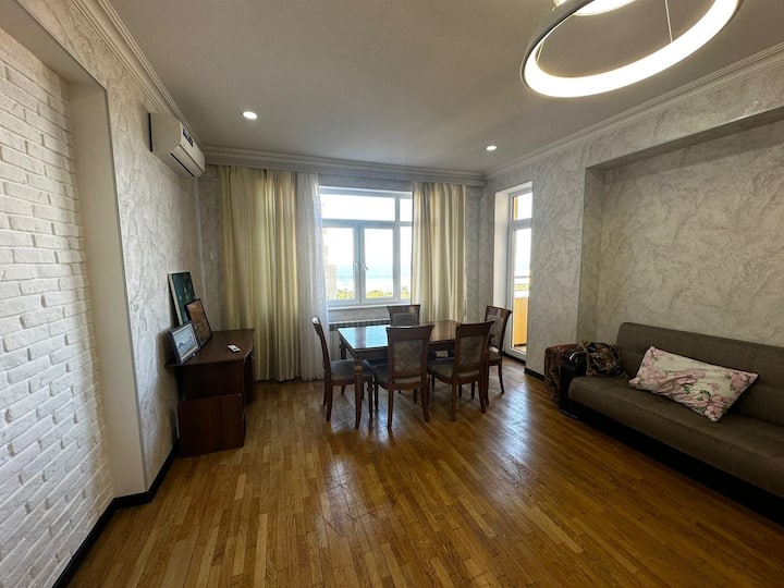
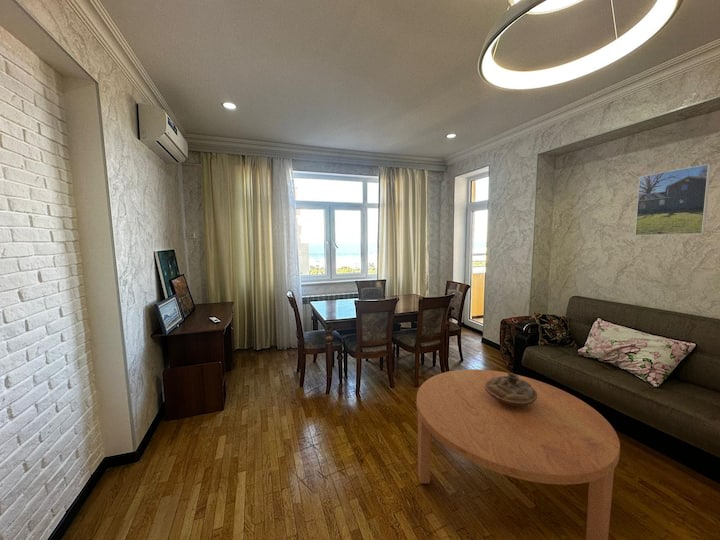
+ decorative bowl (510, 387)
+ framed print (669, 203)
+ coffee table (502, 442)
